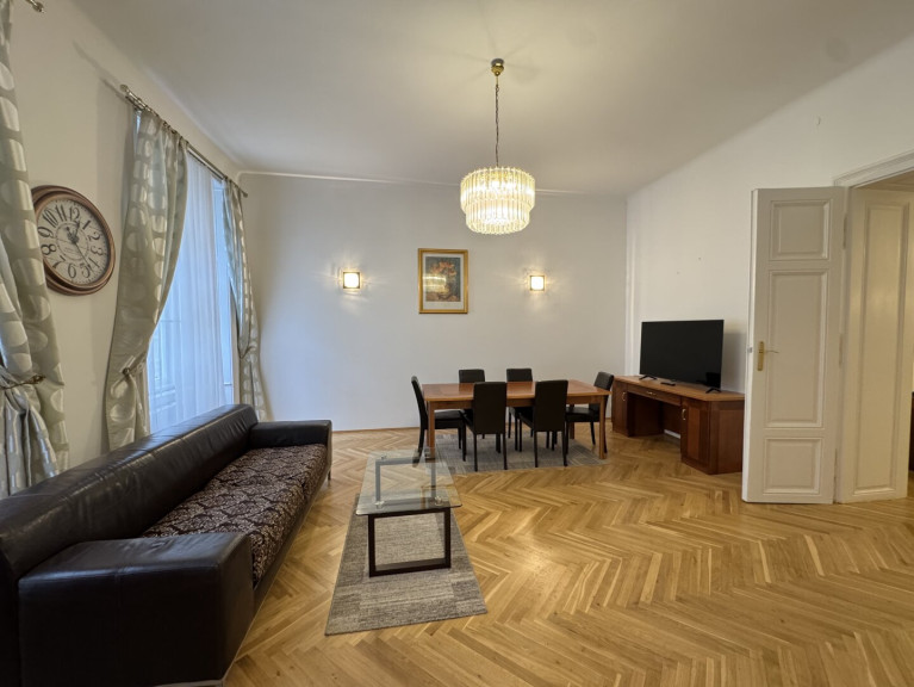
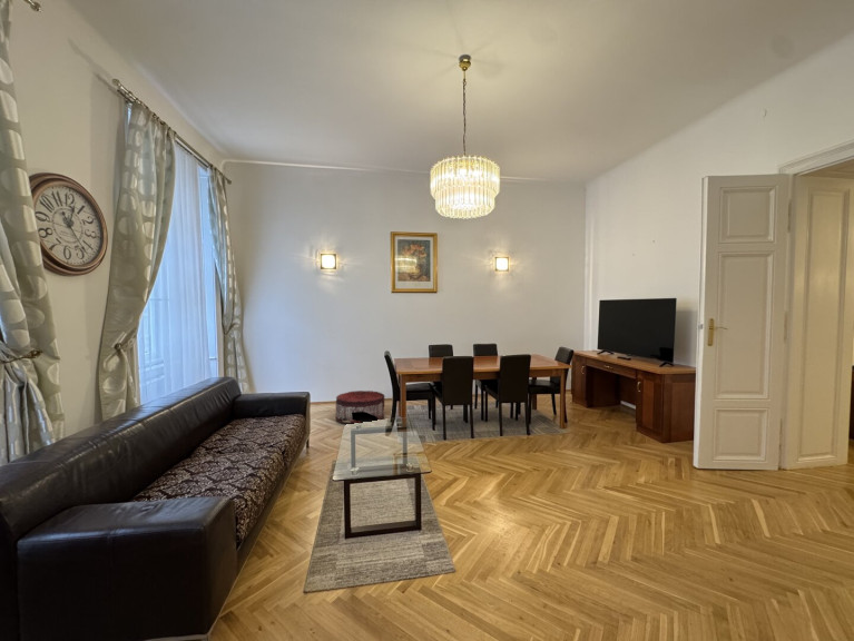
+ pouf (360, 405)
